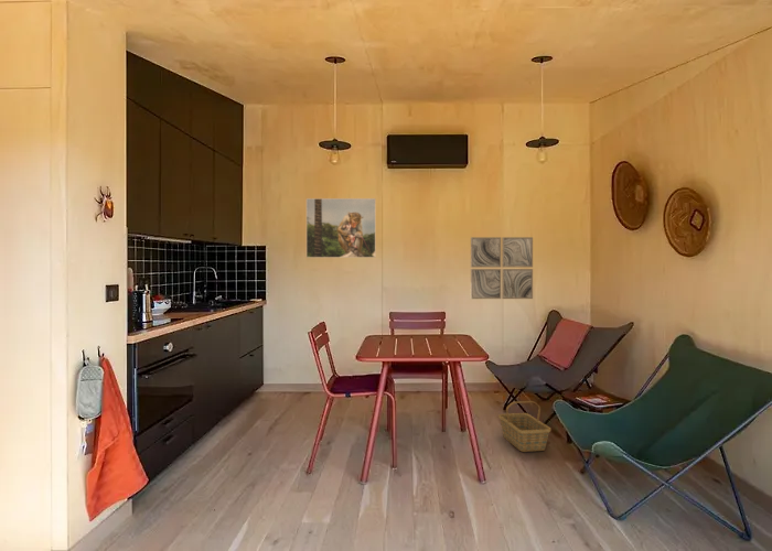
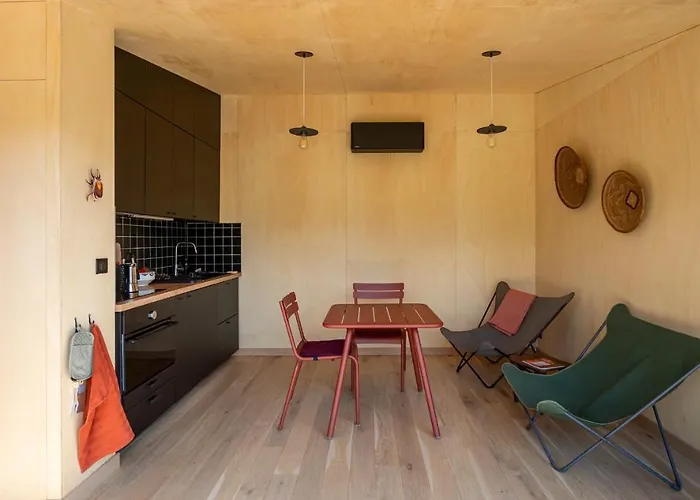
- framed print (341, 228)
- basket (523, 422)
- wall art (502, 267)
